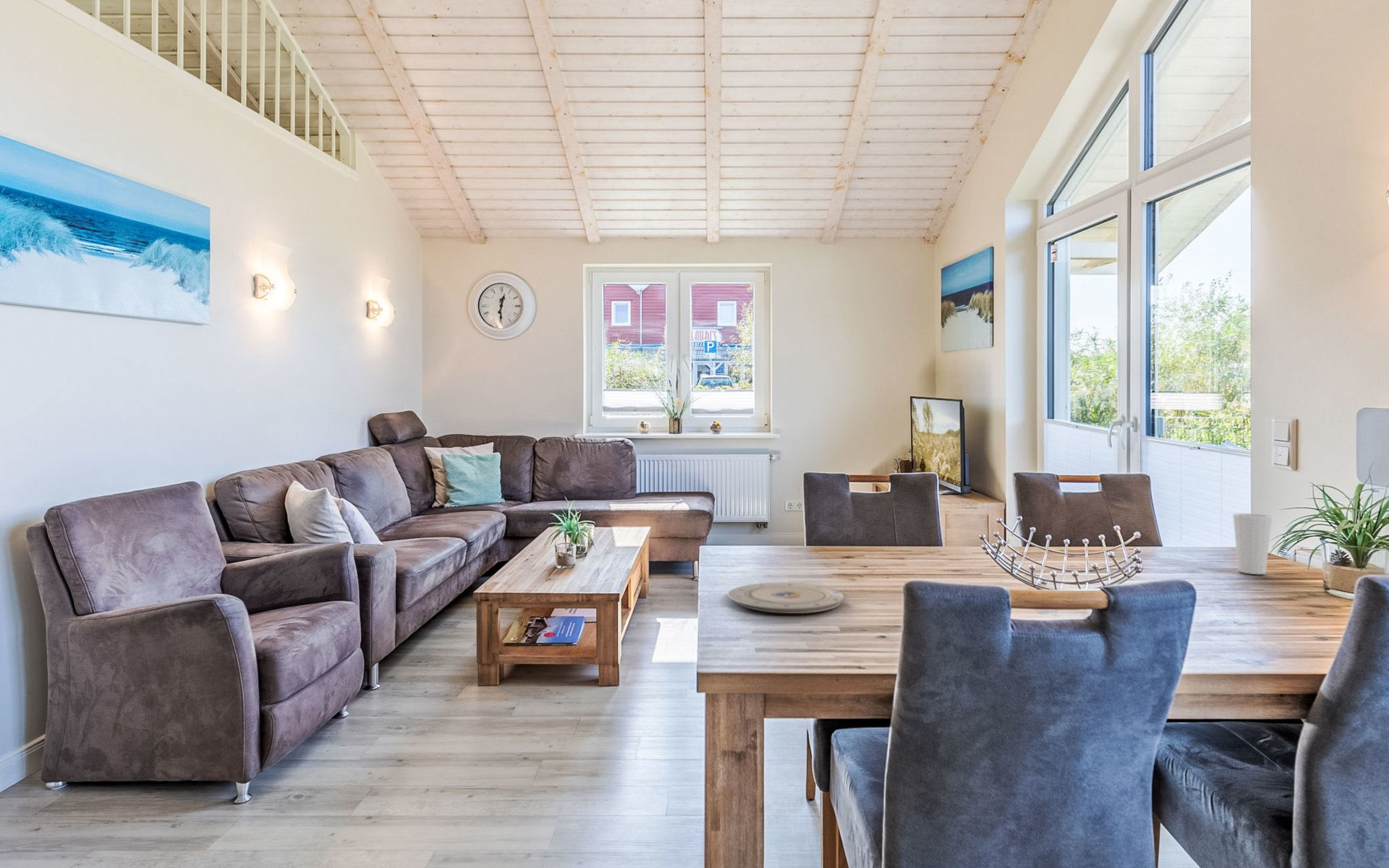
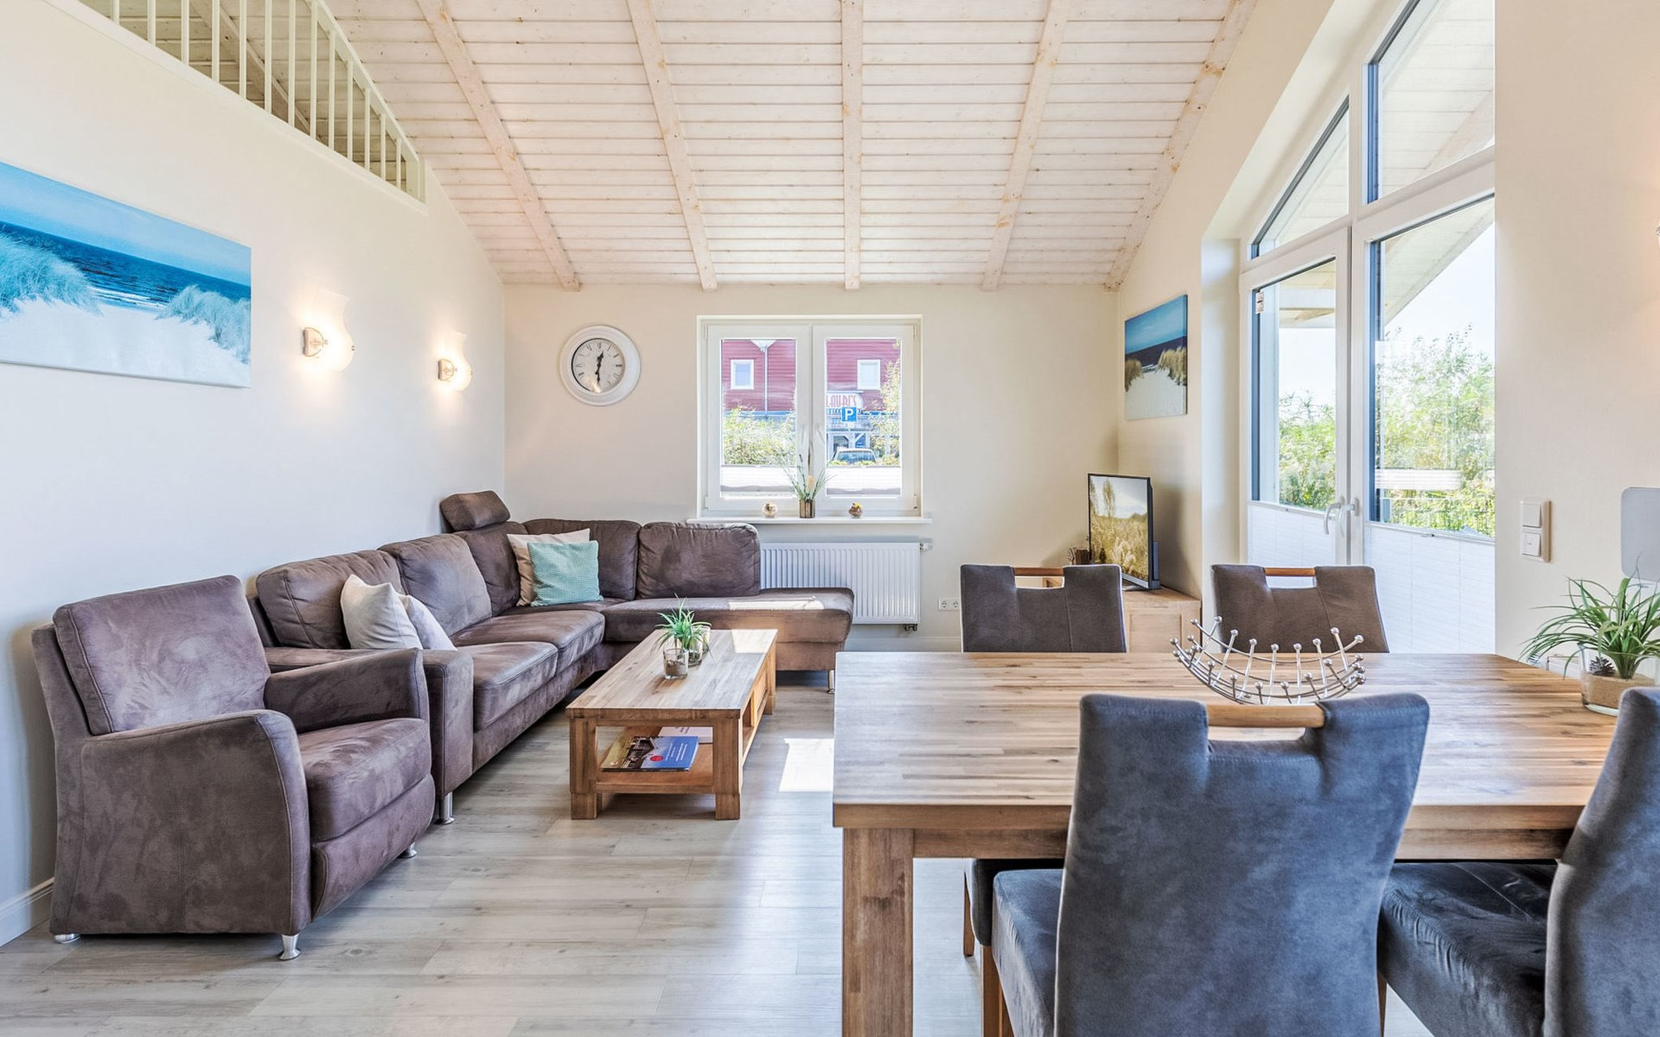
- cup (1252, 543)
- plate (786, 597)
